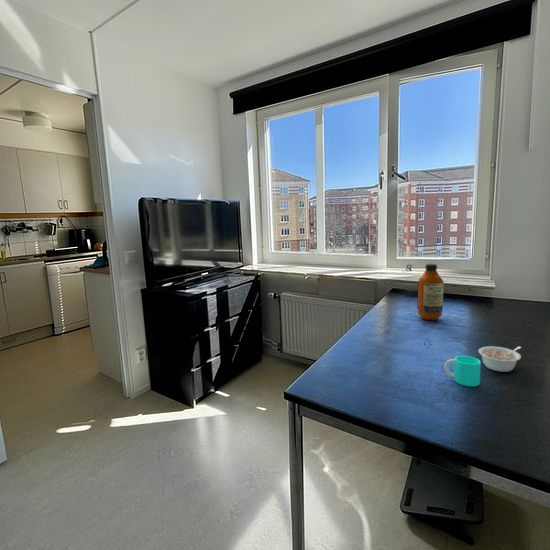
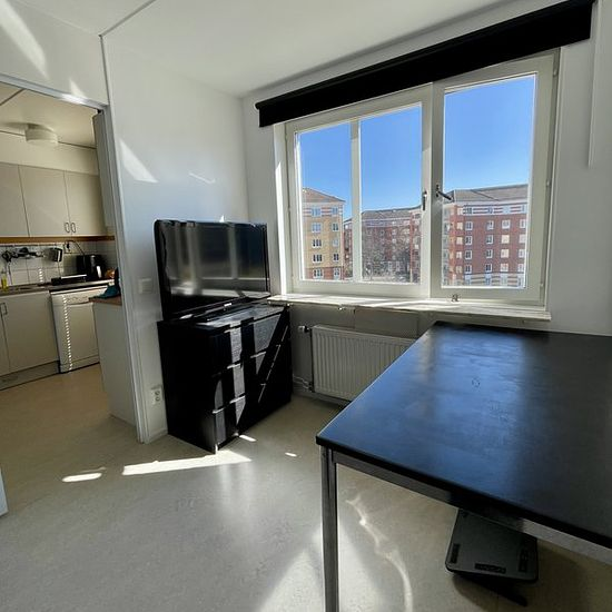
- legume (499, 357)
- bottle (430, 291)
- cup (462, 369)
